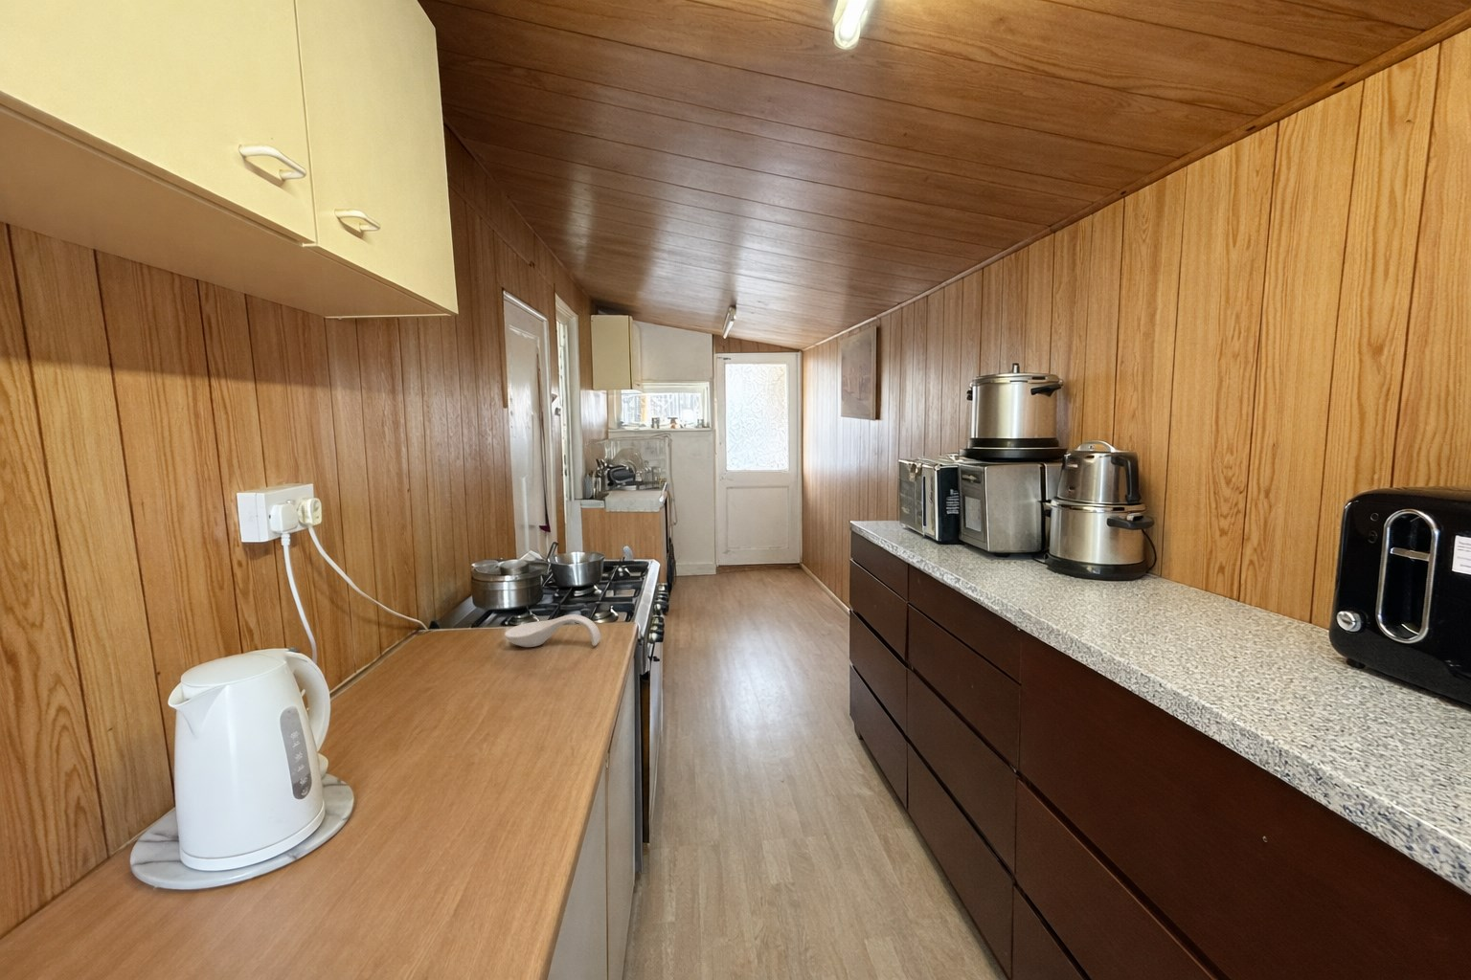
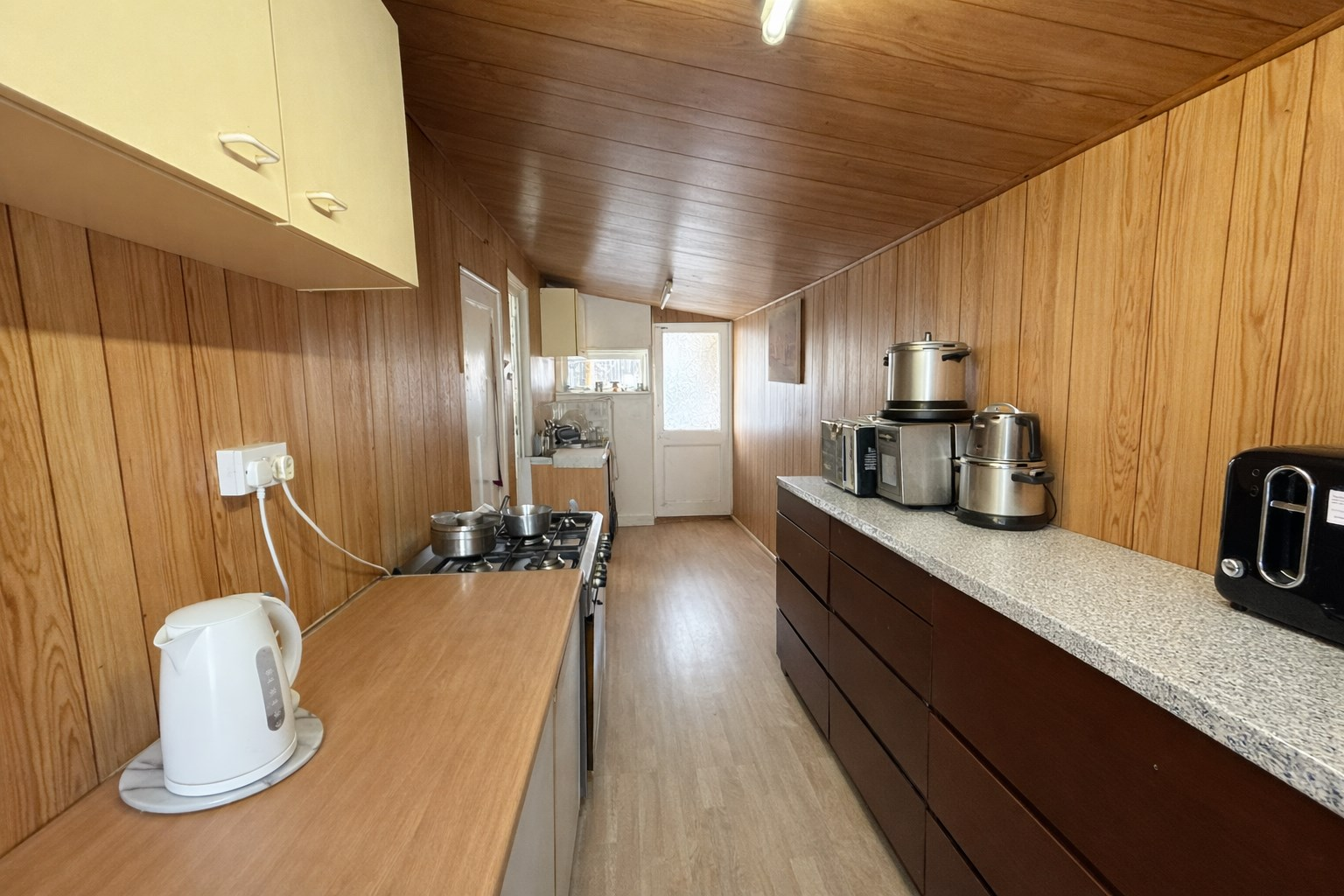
- spoon rest (552, 630)
